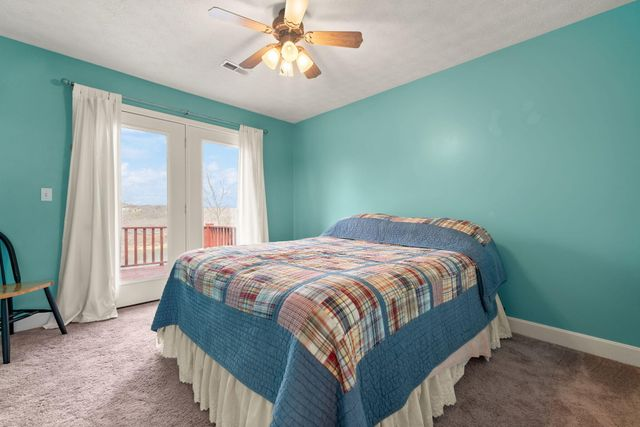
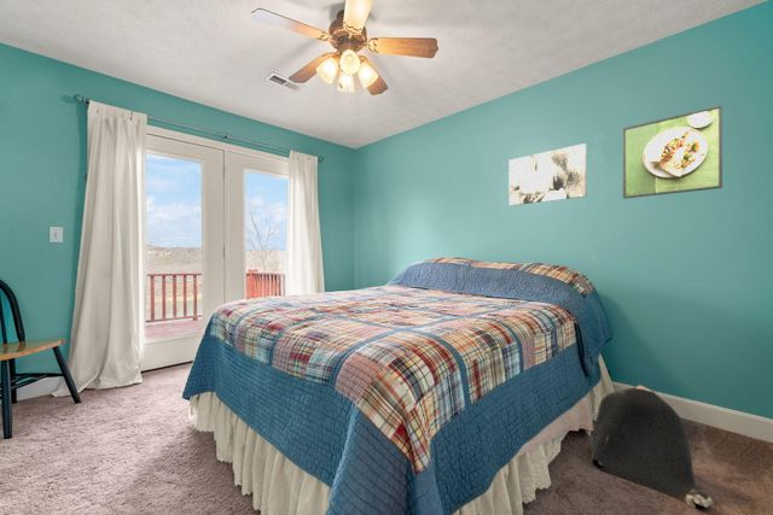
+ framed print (668, 156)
+ backpack (646, 431)
+ wall art (545, 176)
